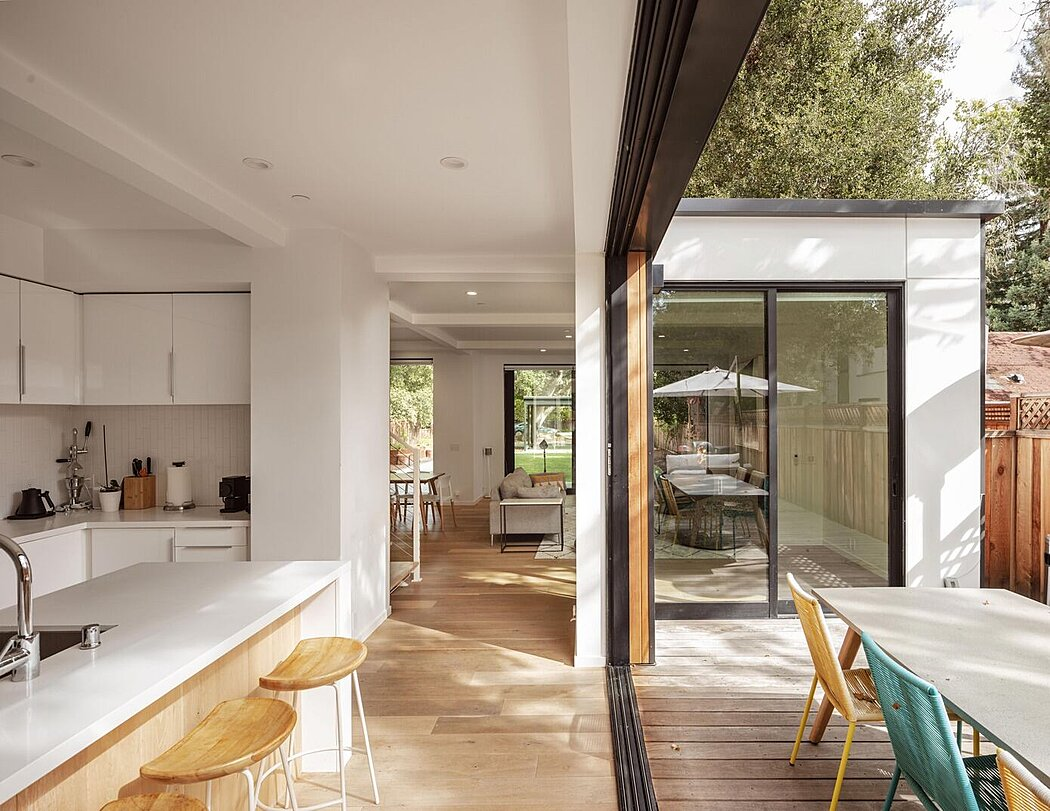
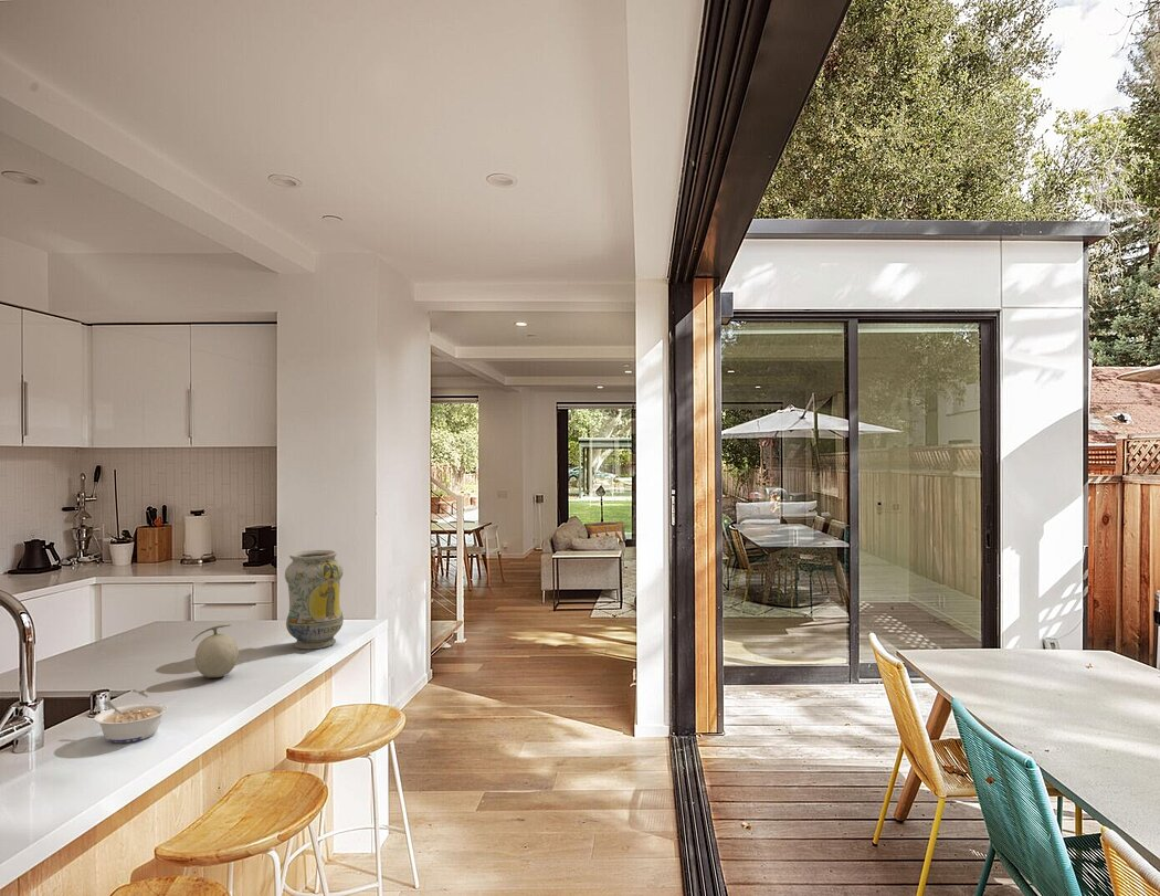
+ legume (128, 721)
+ fruit (214, 649)
+ vase (314, 598)
